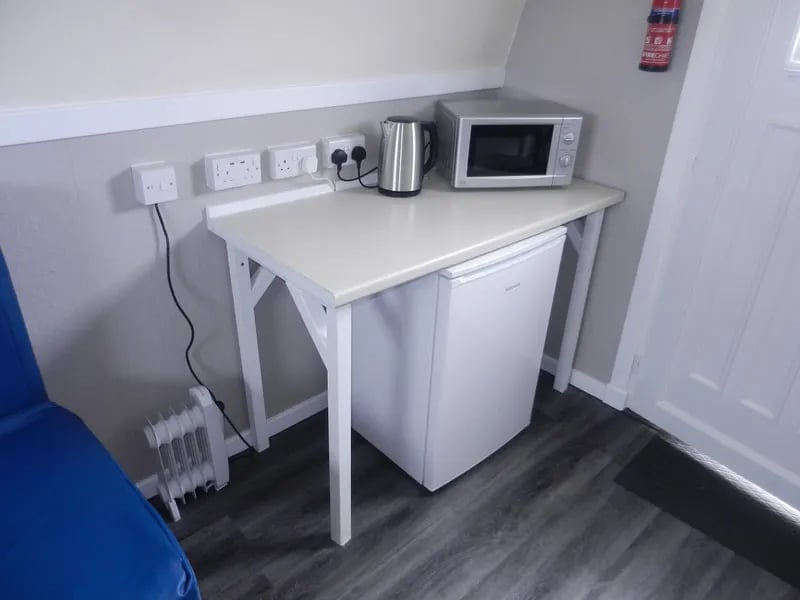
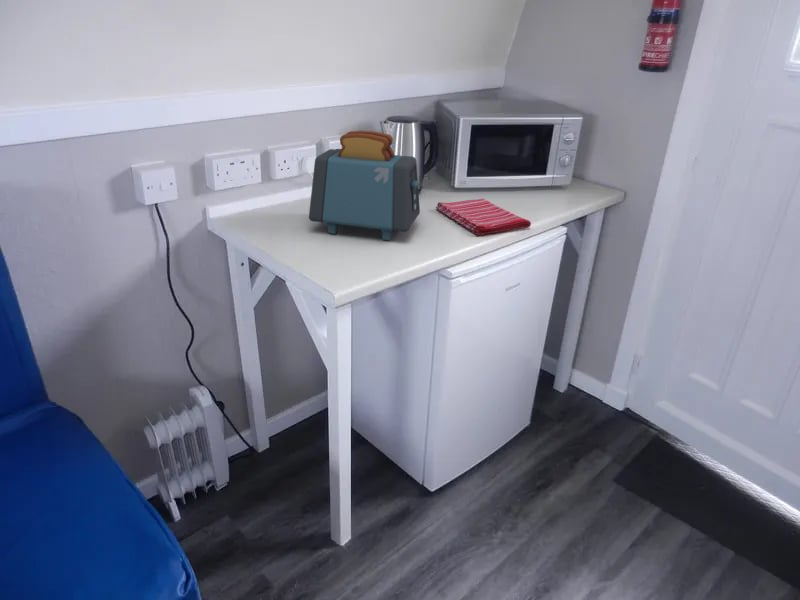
+ toaster (366, 182)
+ dish towel (482, 214)
